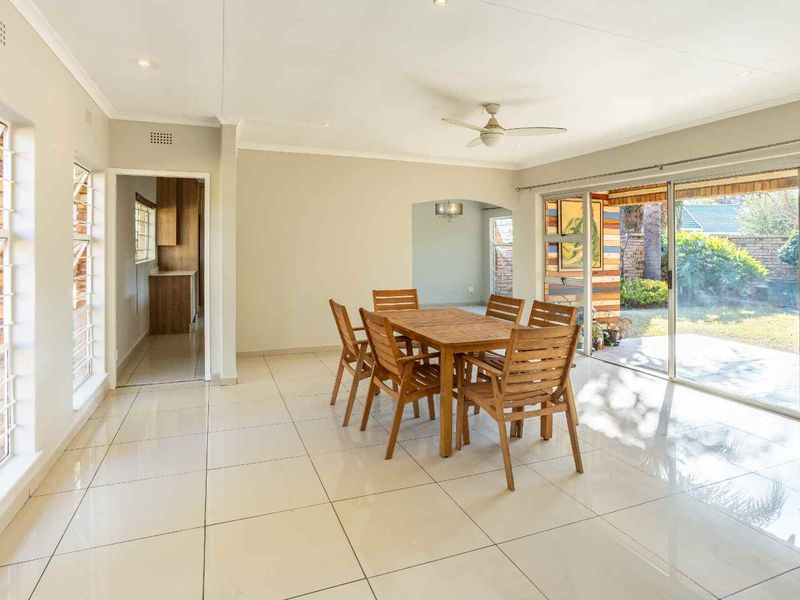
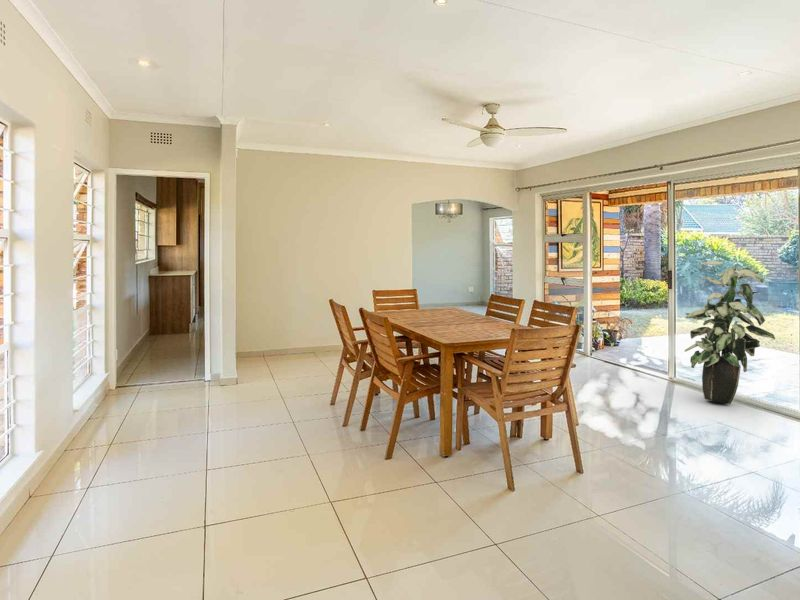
+ indoor plant (722, 331)
